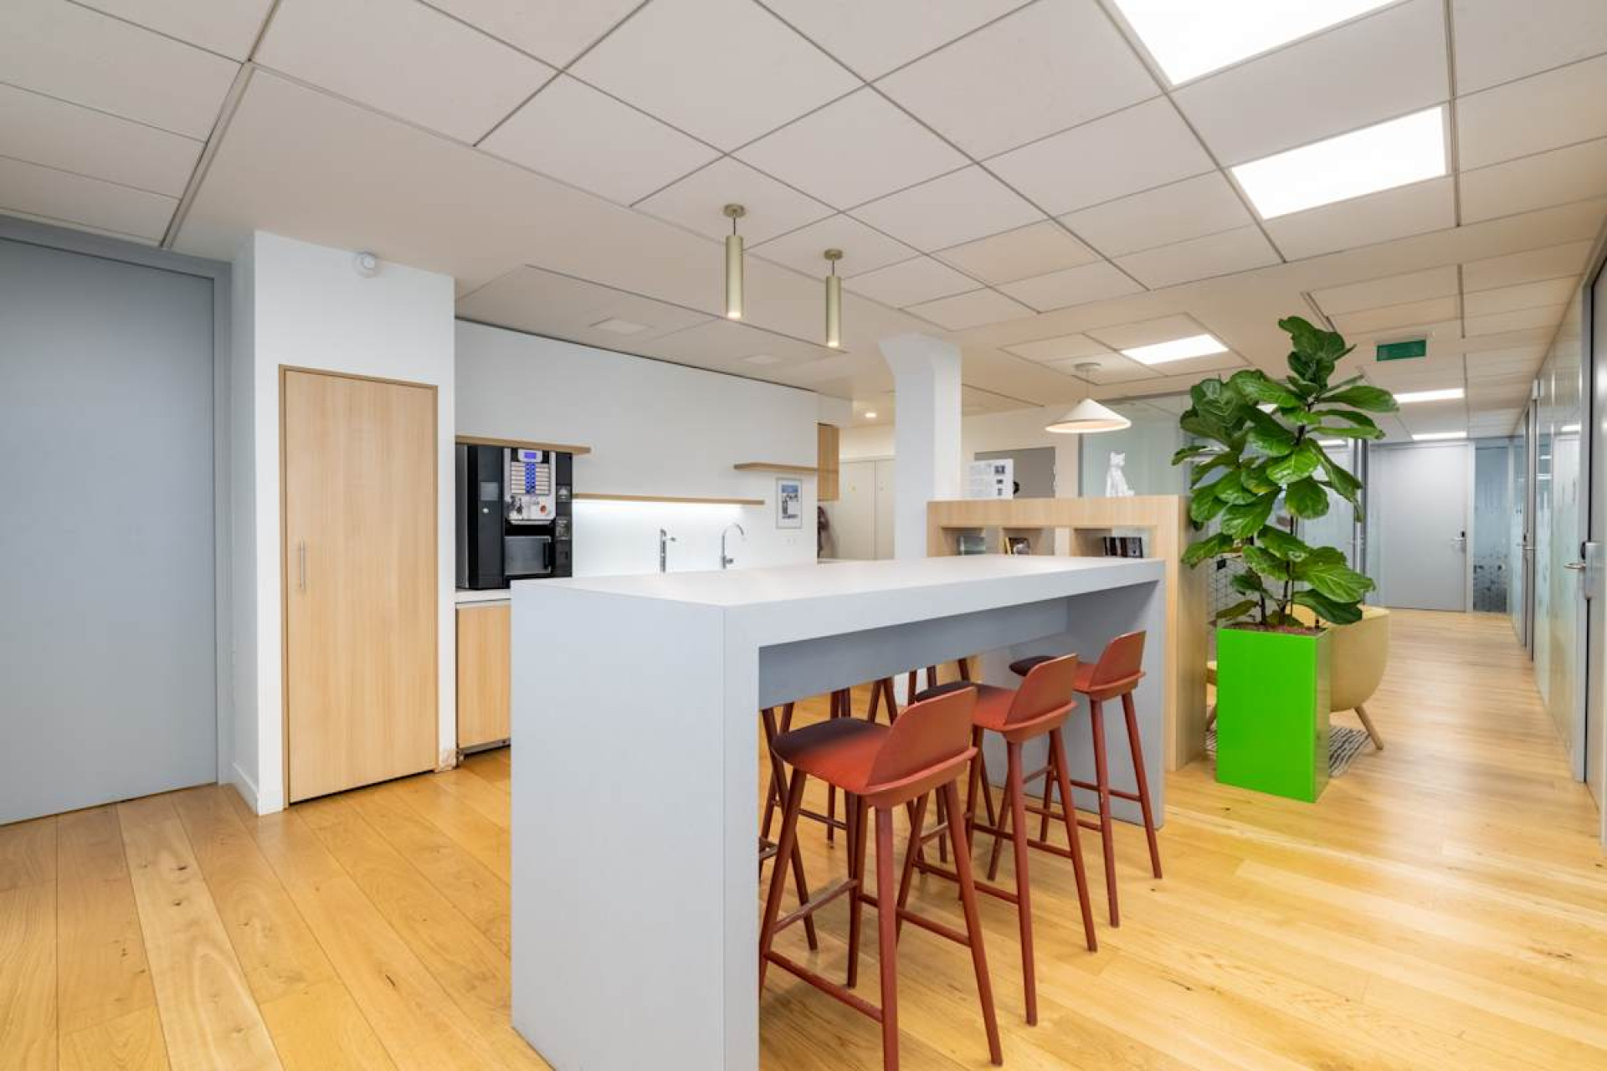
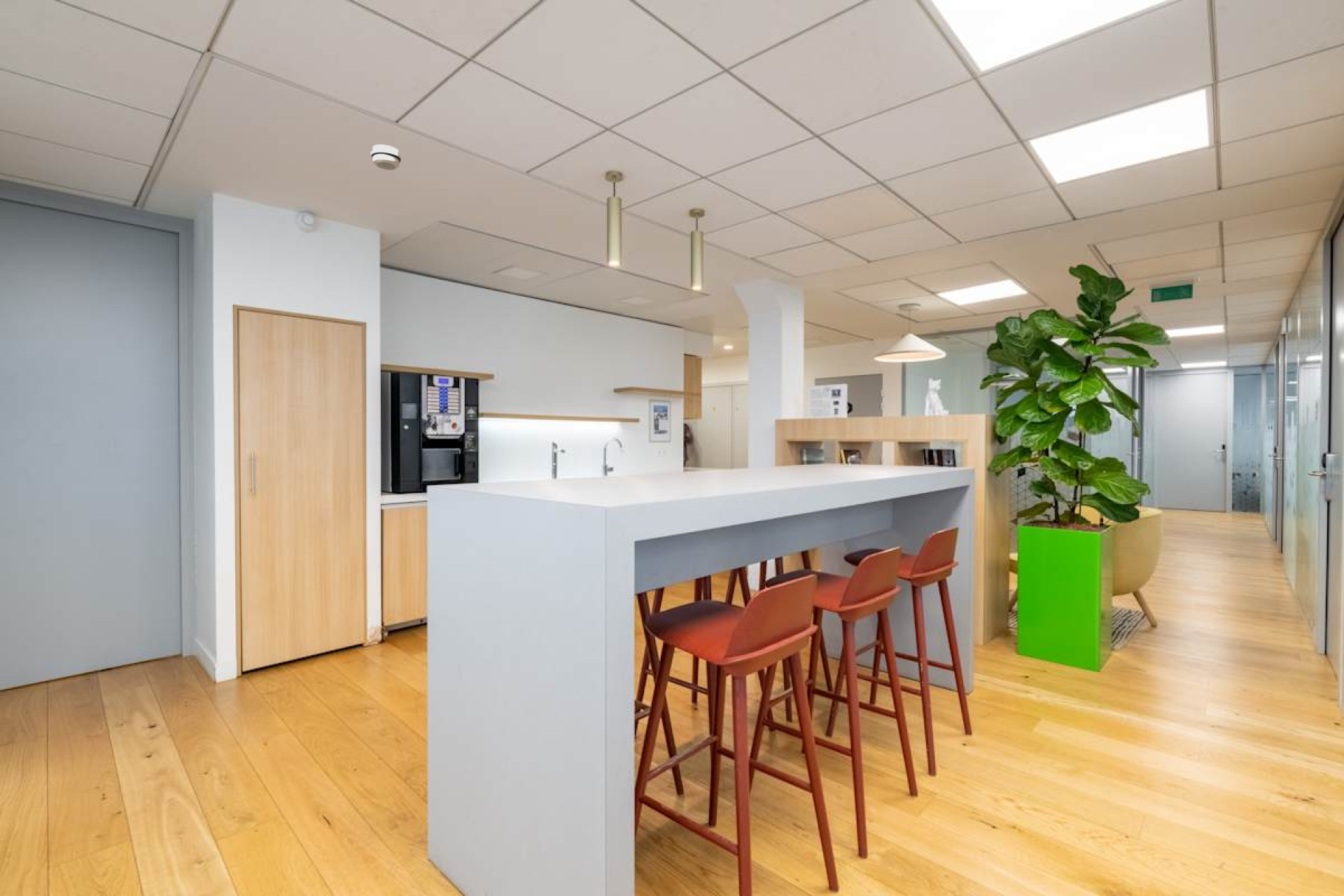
+ smoke detector (386, 158)
